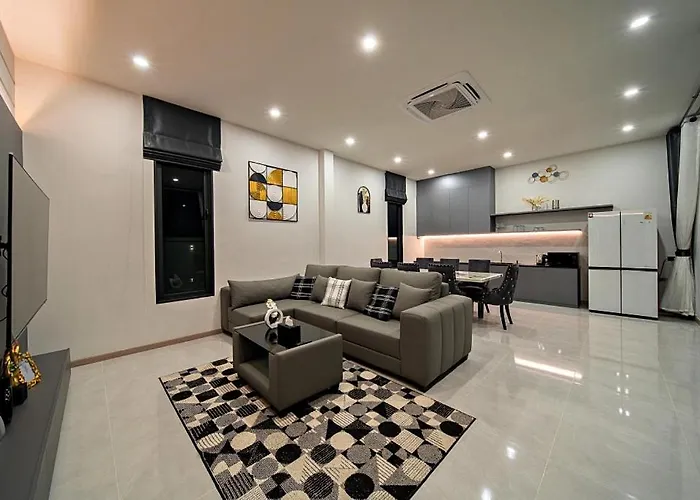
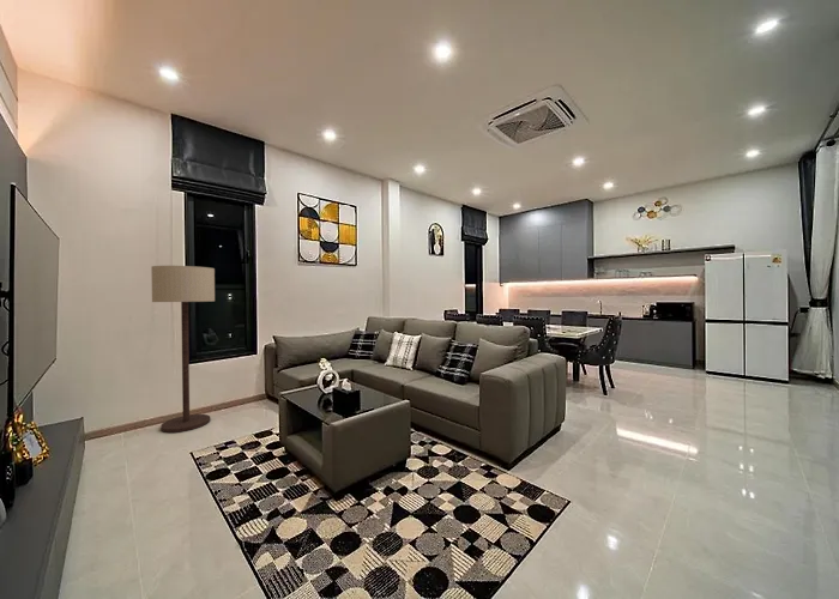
+ floor lamp (185, 346)
